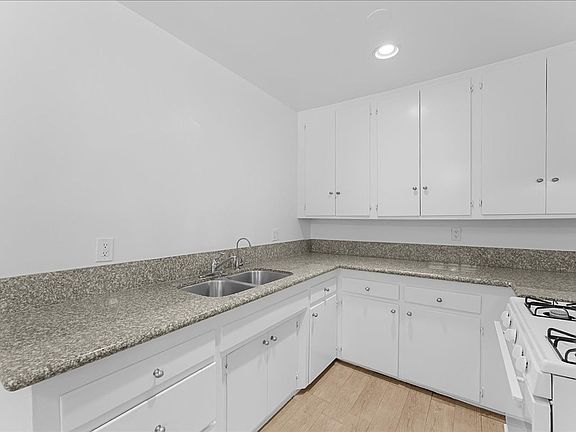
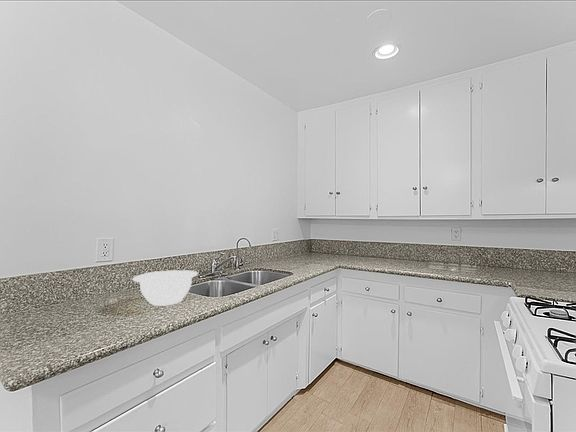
+ mixing bowl (166, 288)
